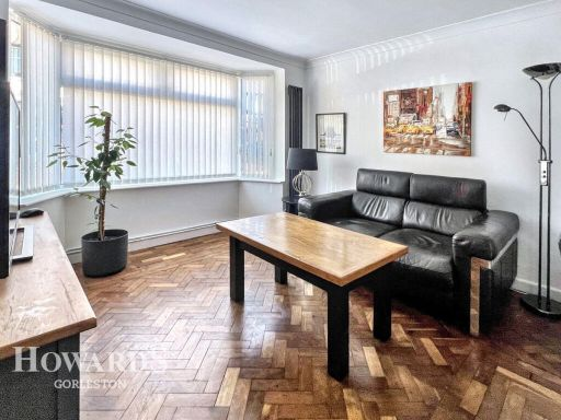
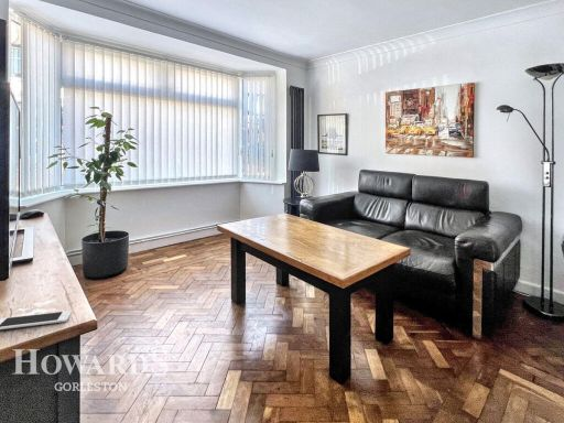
+ cell phone (33, 319)
